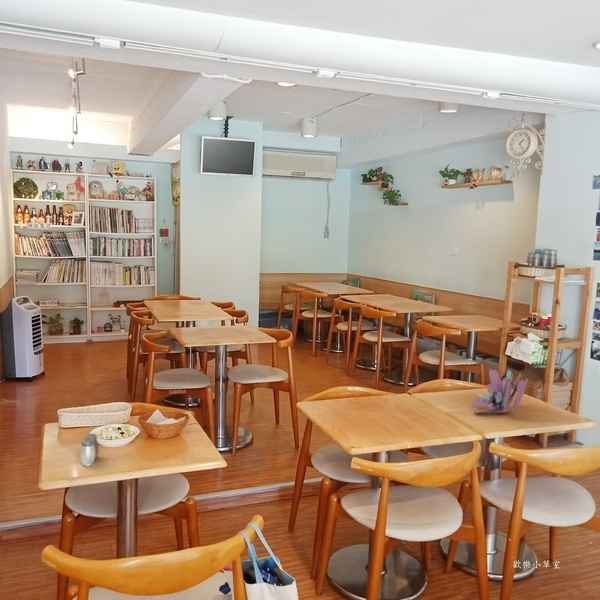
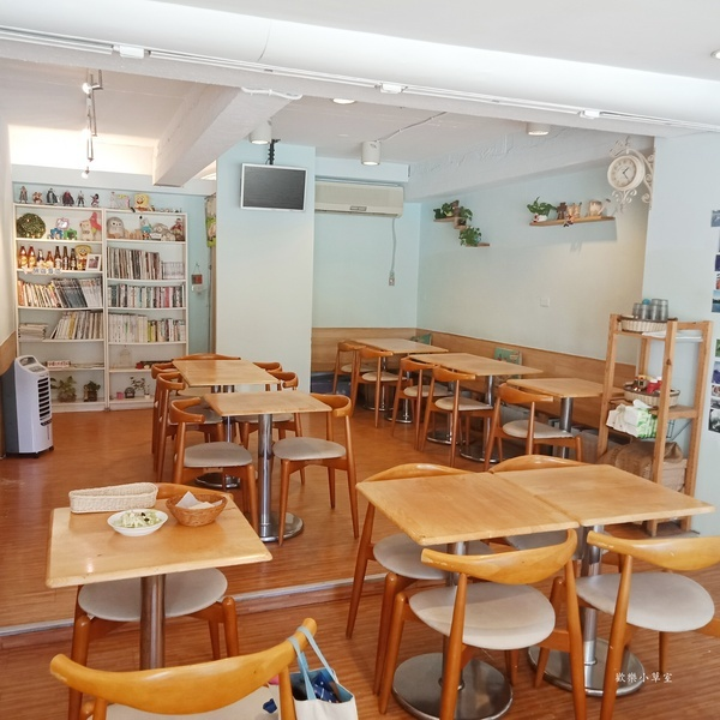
- flower (499, 389)
- salt and pepper shaker (89, 449)
